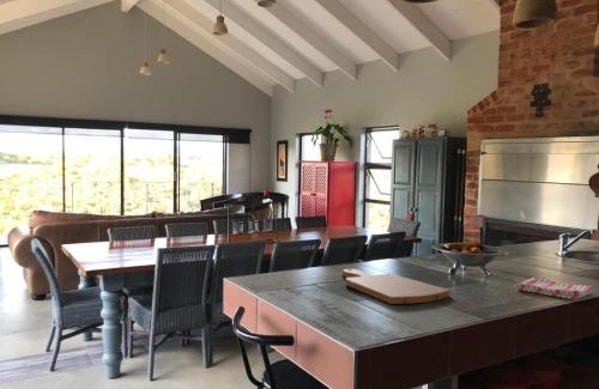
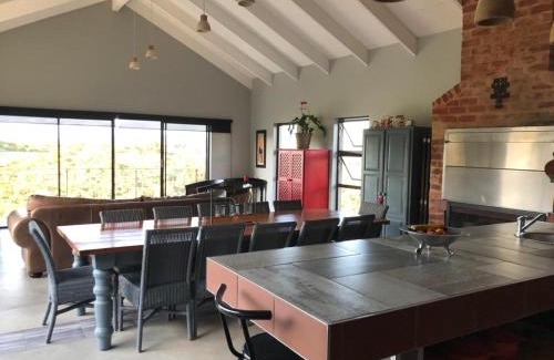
- dish towel (552, 286)
- cutting board (388, 285)
